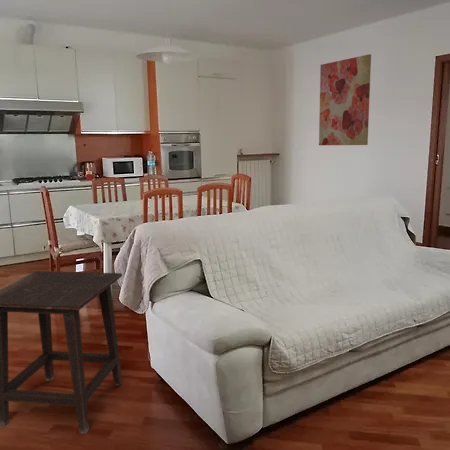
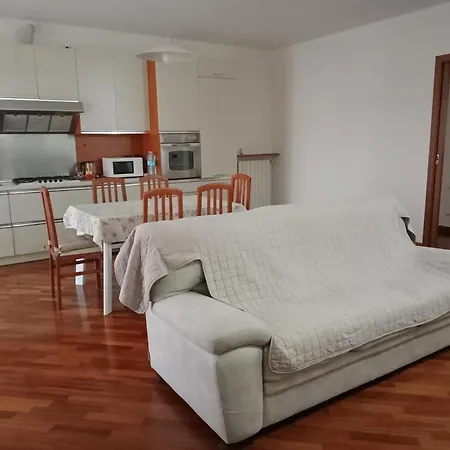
- side table (60, 351)
- wall art (343, 103)
